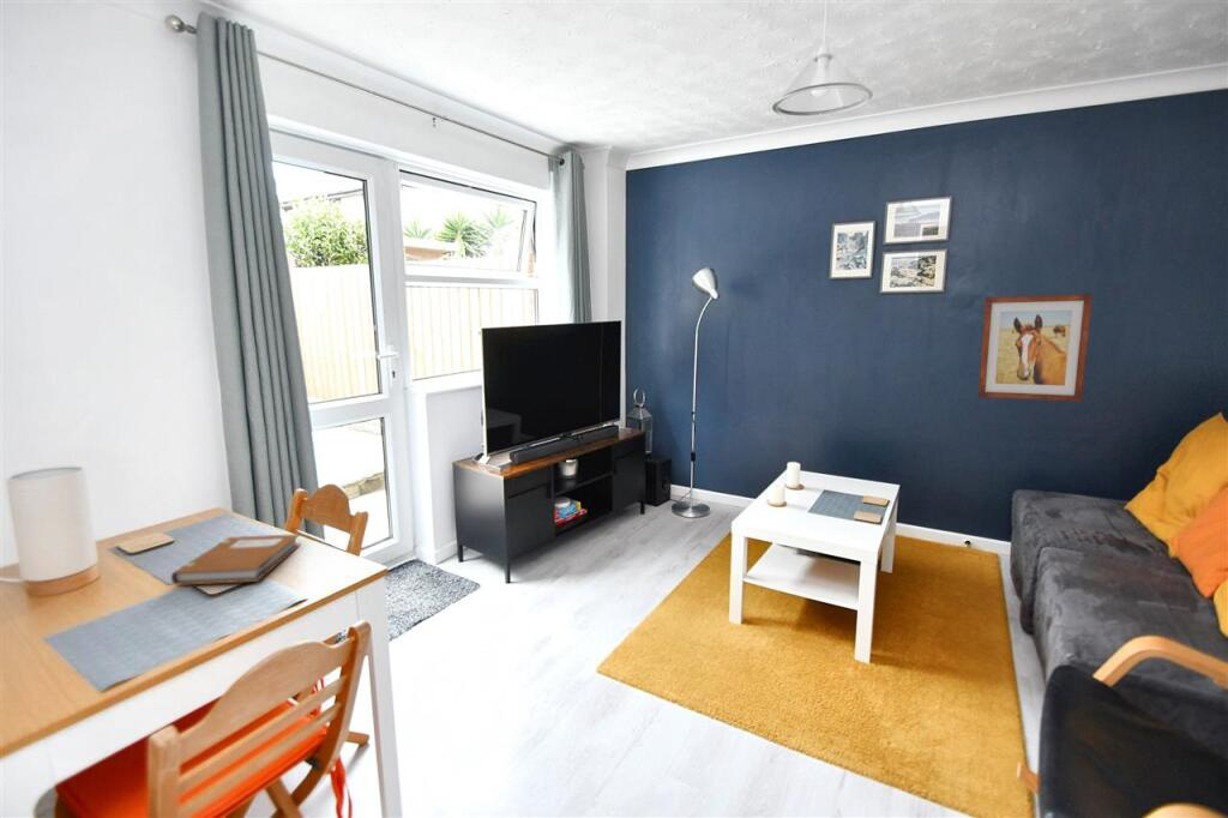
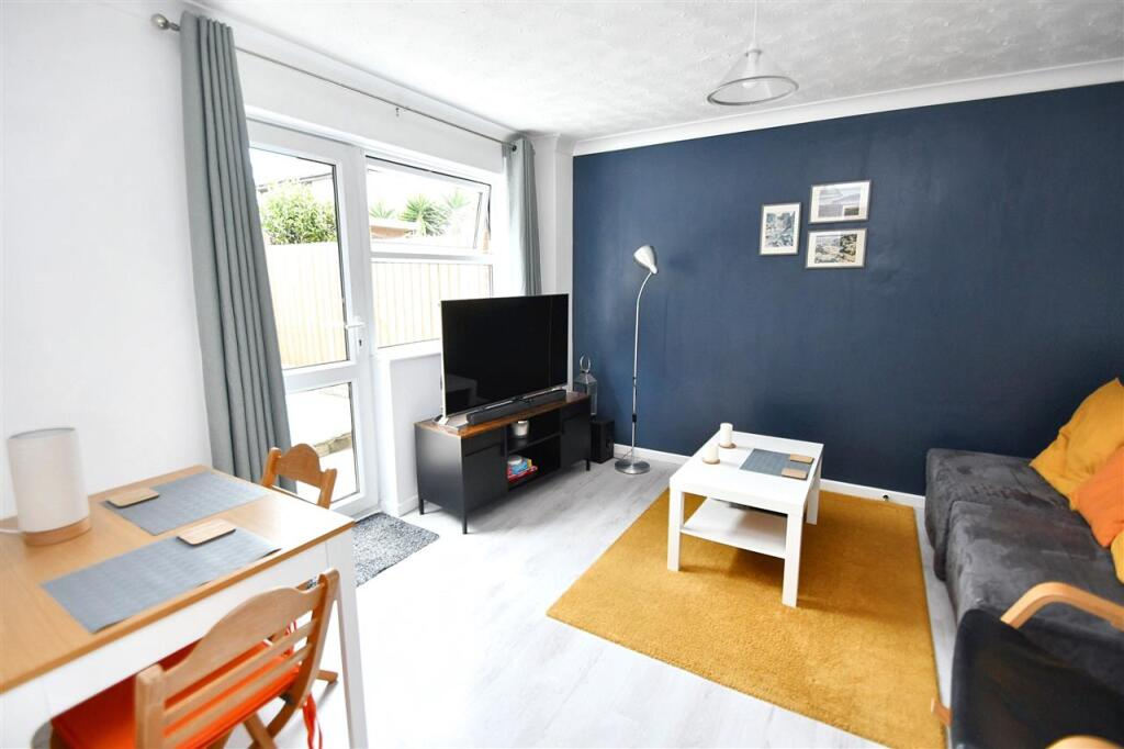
- notebook (241, 557)
- wall art (1031, 348)
